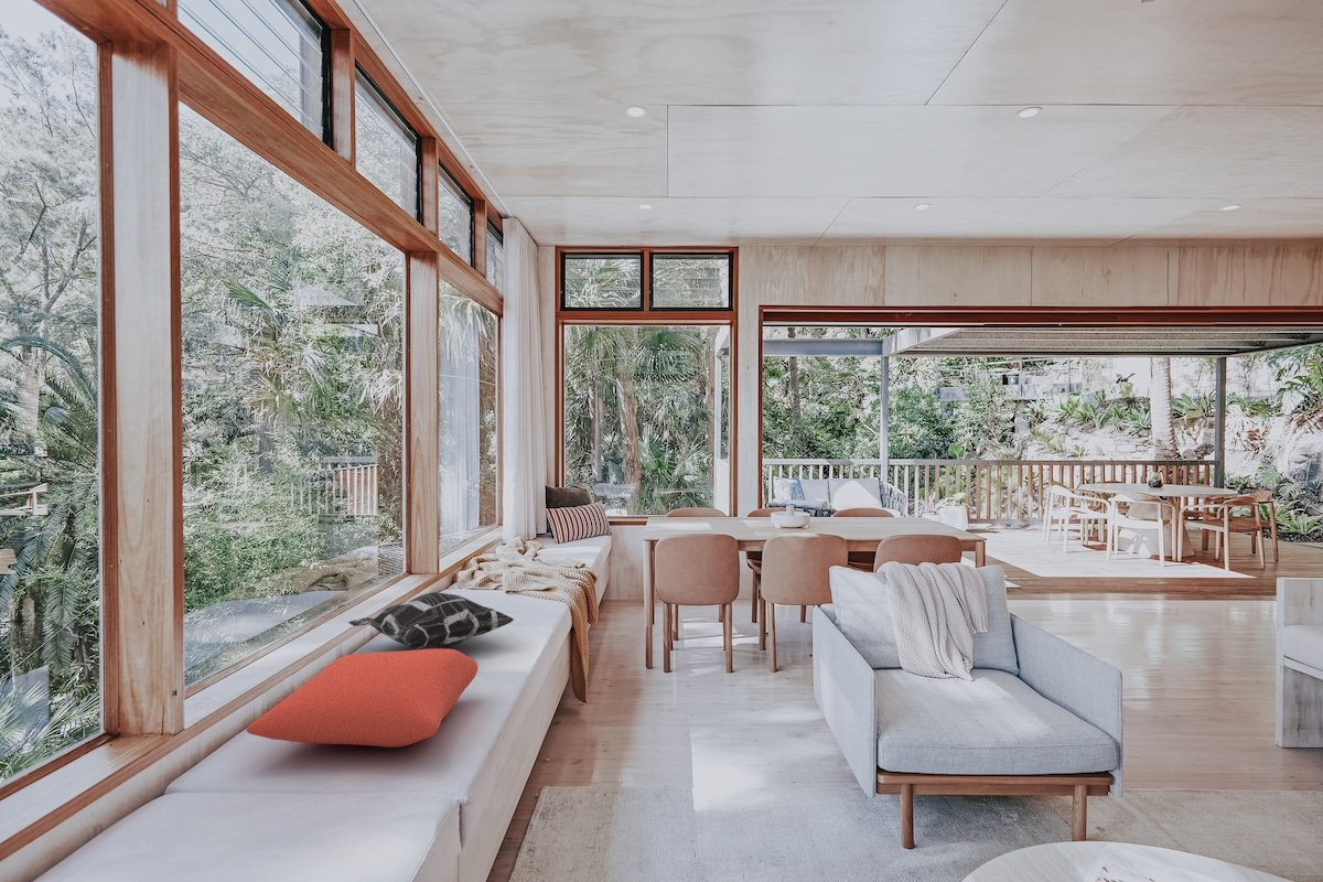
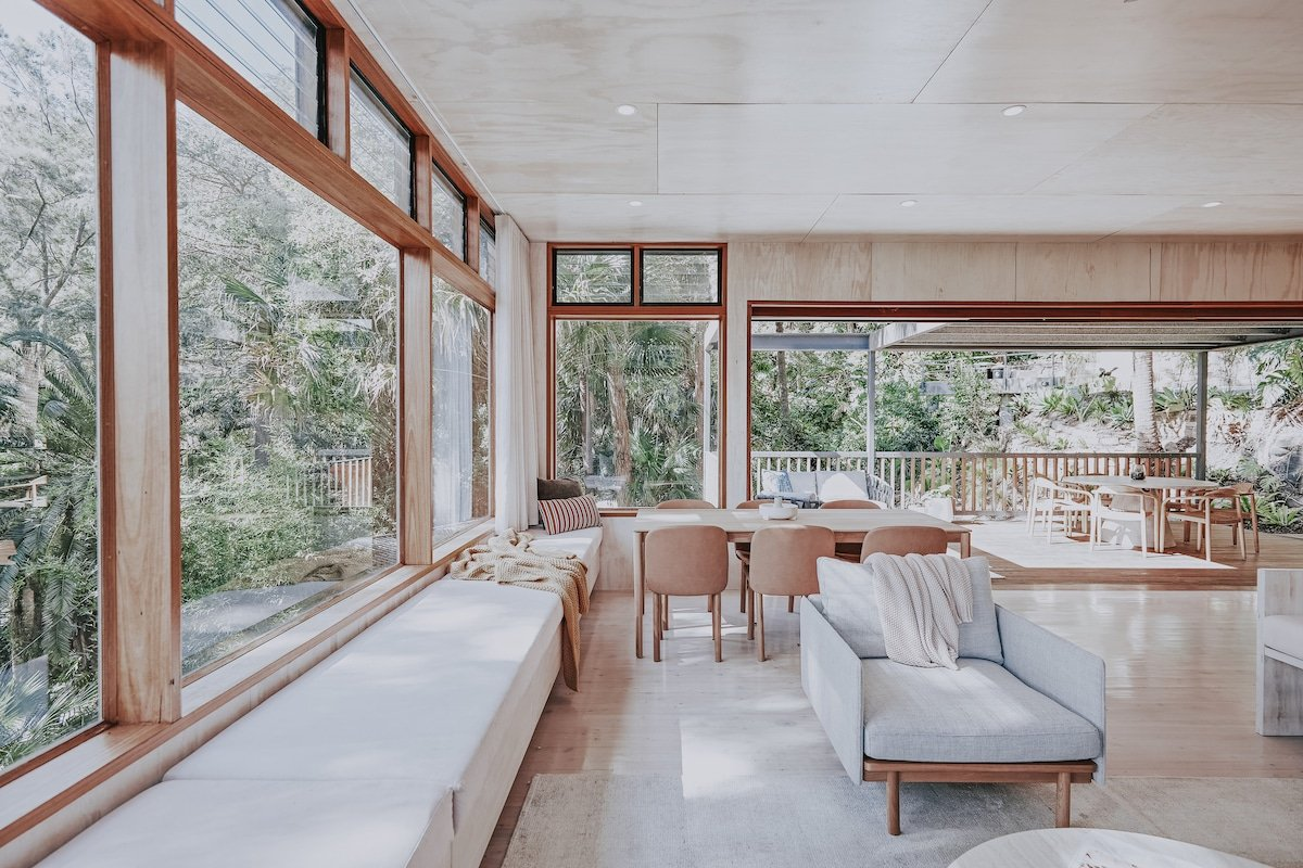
- cushion (377, 693)
- decorative pillow (431, 621)
